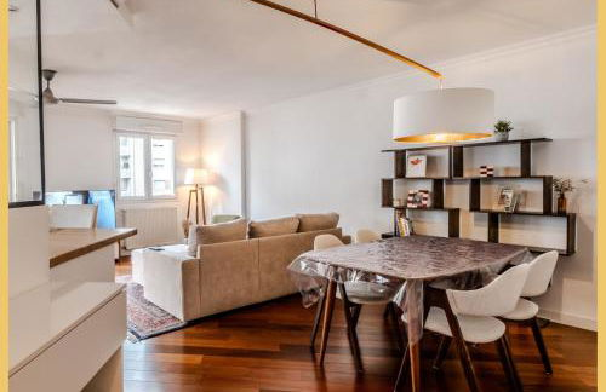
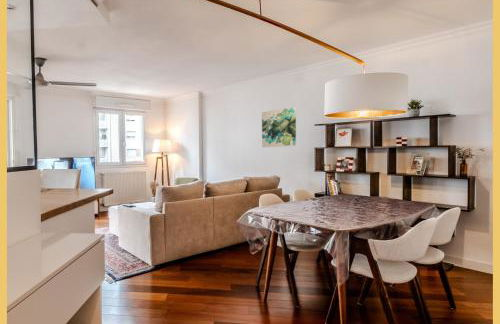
+ wall art (278, 128)
